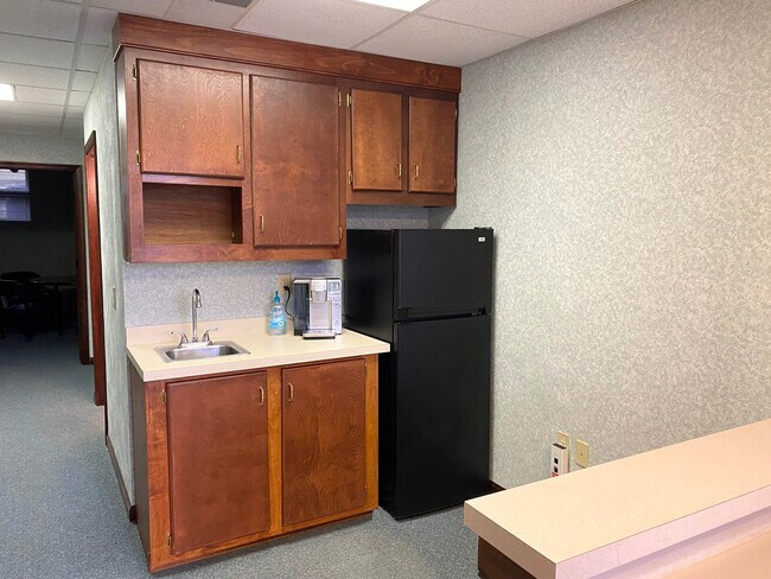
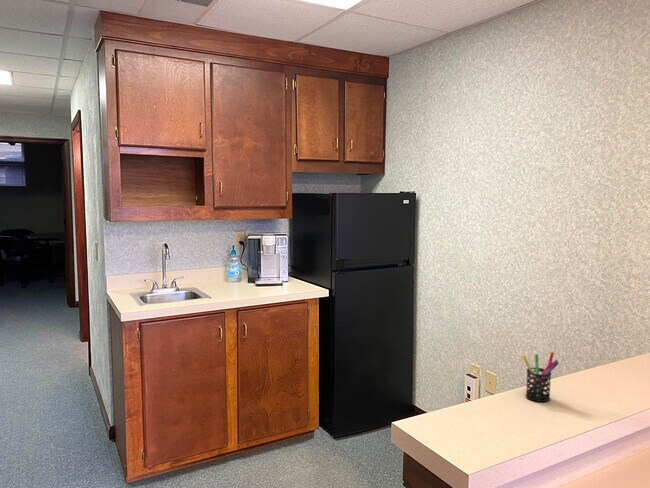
+ pen holder (539, 374)
